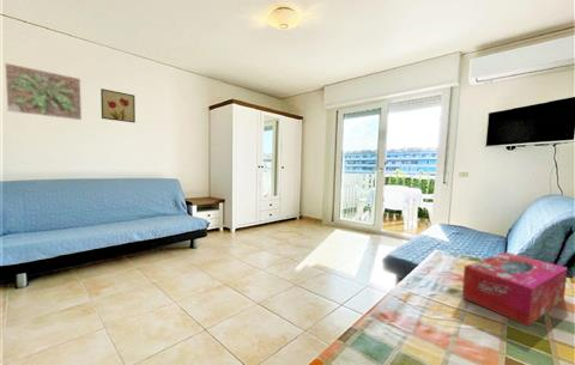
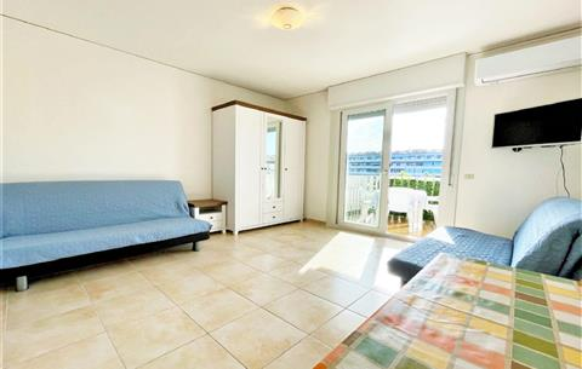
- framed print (46, 93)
- wall art (117, 107)
- tissue box (514, 282)
